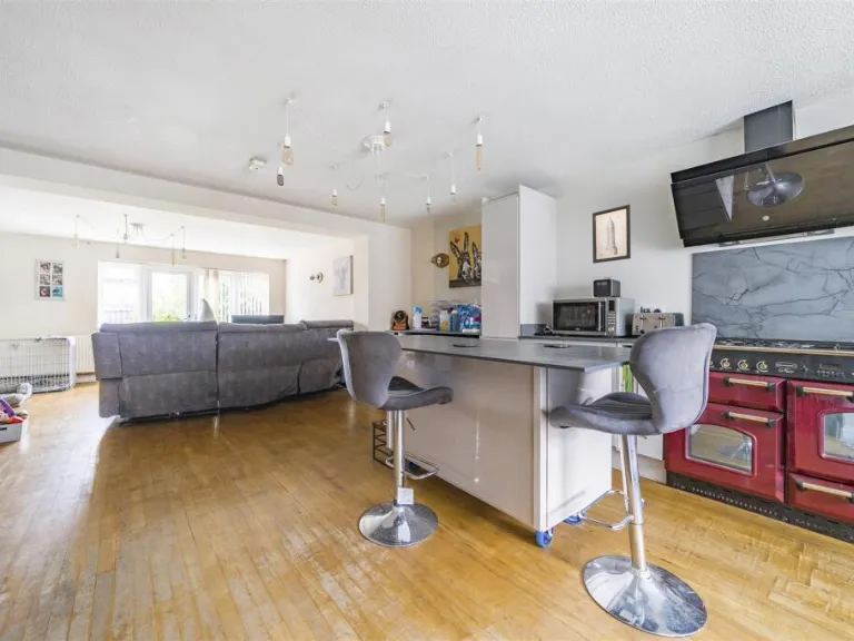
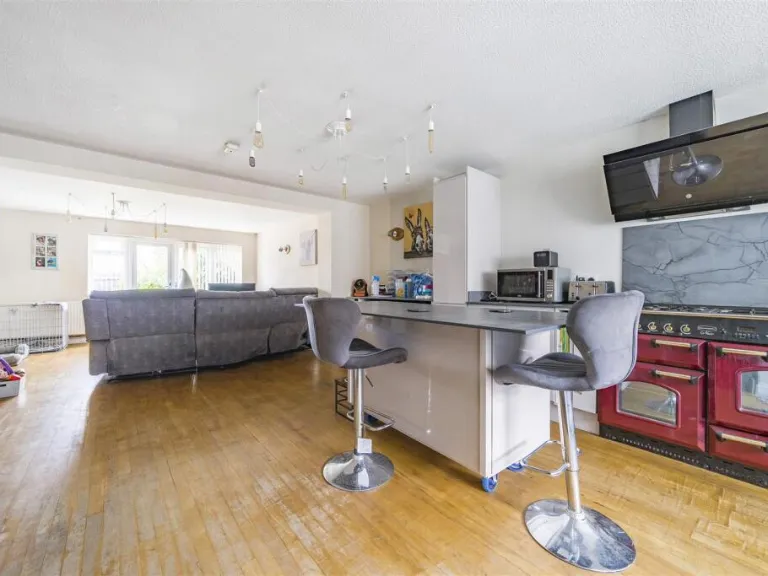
- wall art (610, 235)
